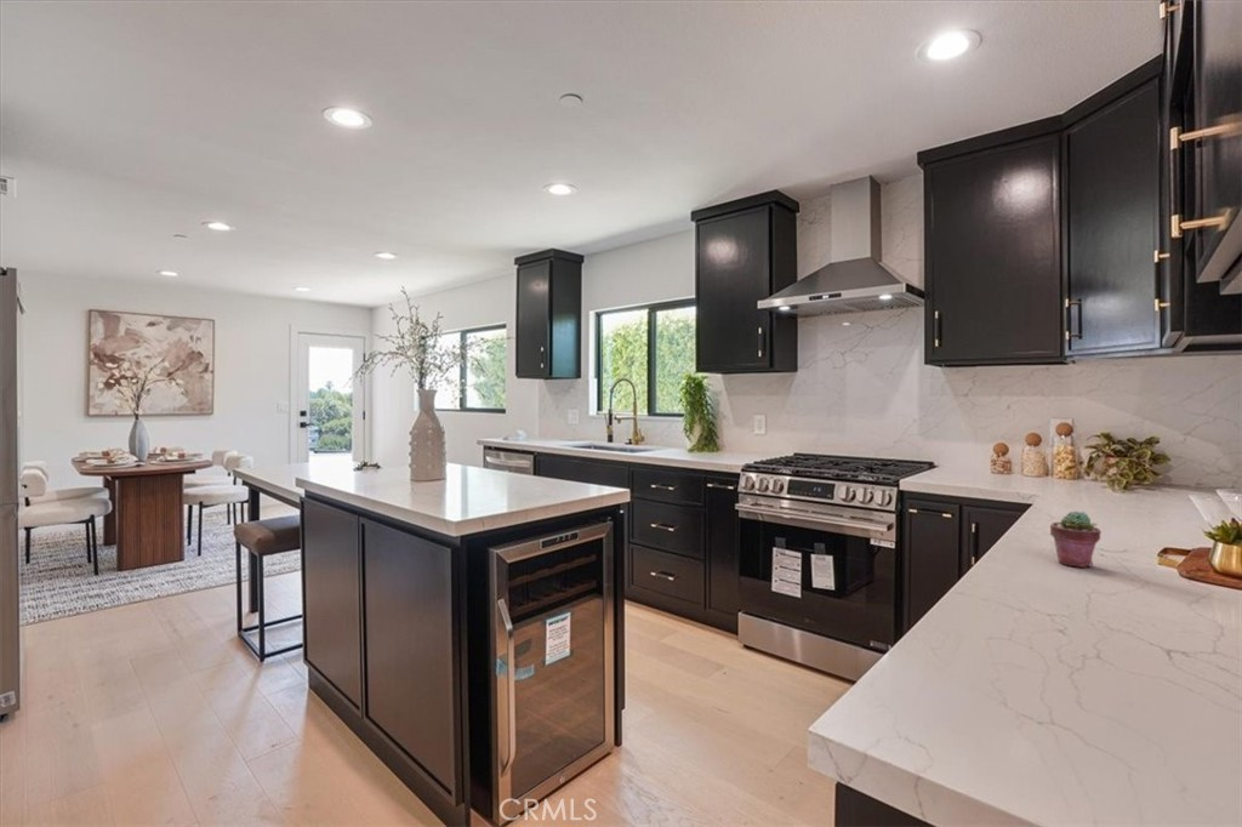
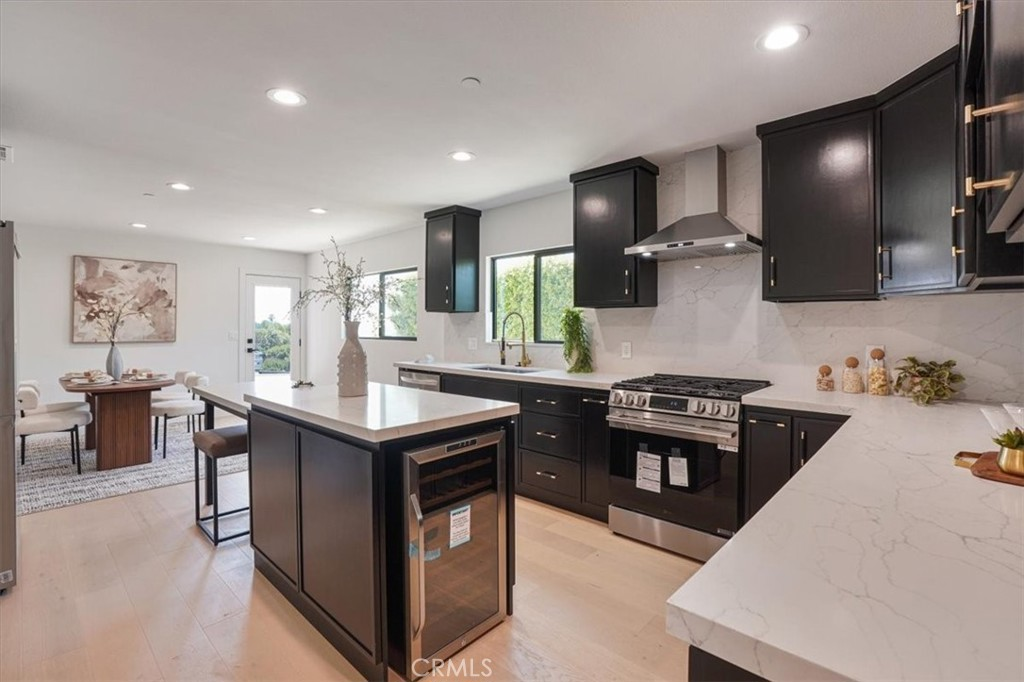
- potted succulent (1075, 537)
